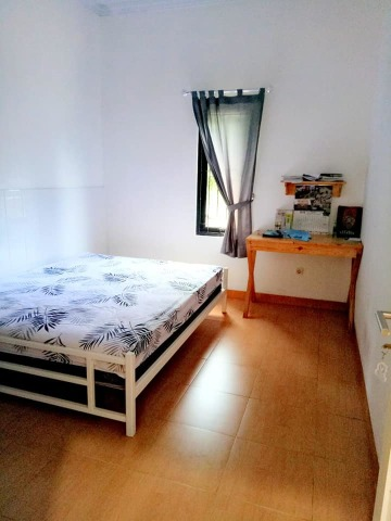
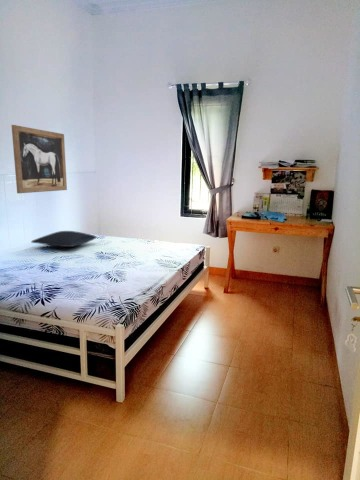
+ pillow (65, 239)
+ wall art (42, 161)
